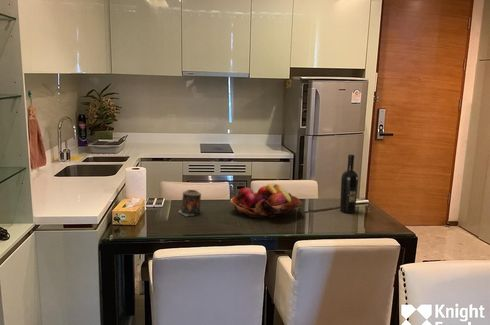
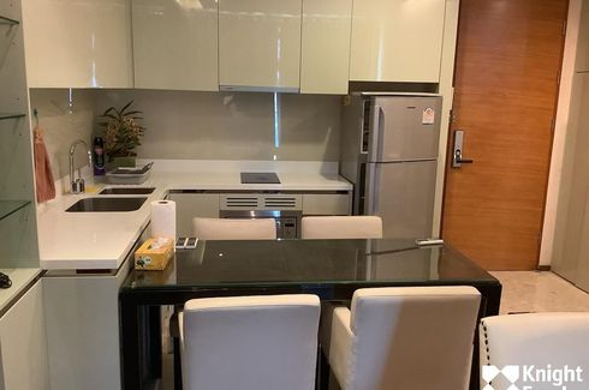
- candle (189, 202)
- fruit basket (267, 199)
- wine bottle (349, 183)
